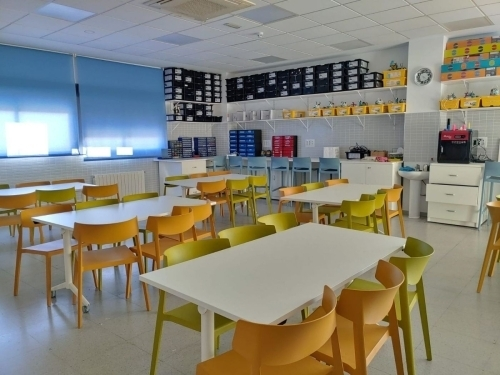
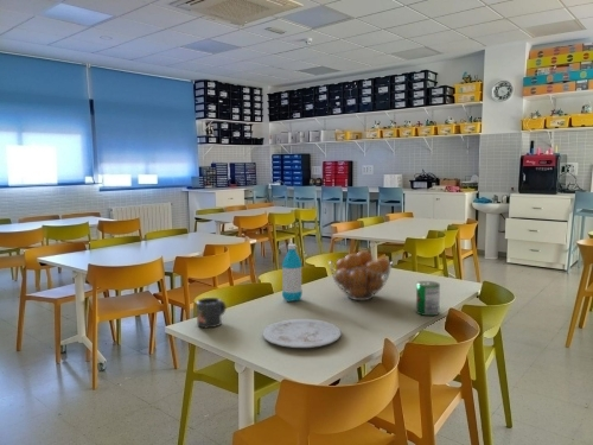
+ can (427, 298)
+ mug (212, 311)
+ fruit basket (359, 274)
+ water bottle (292, 272)
+ plate (301, 332)
